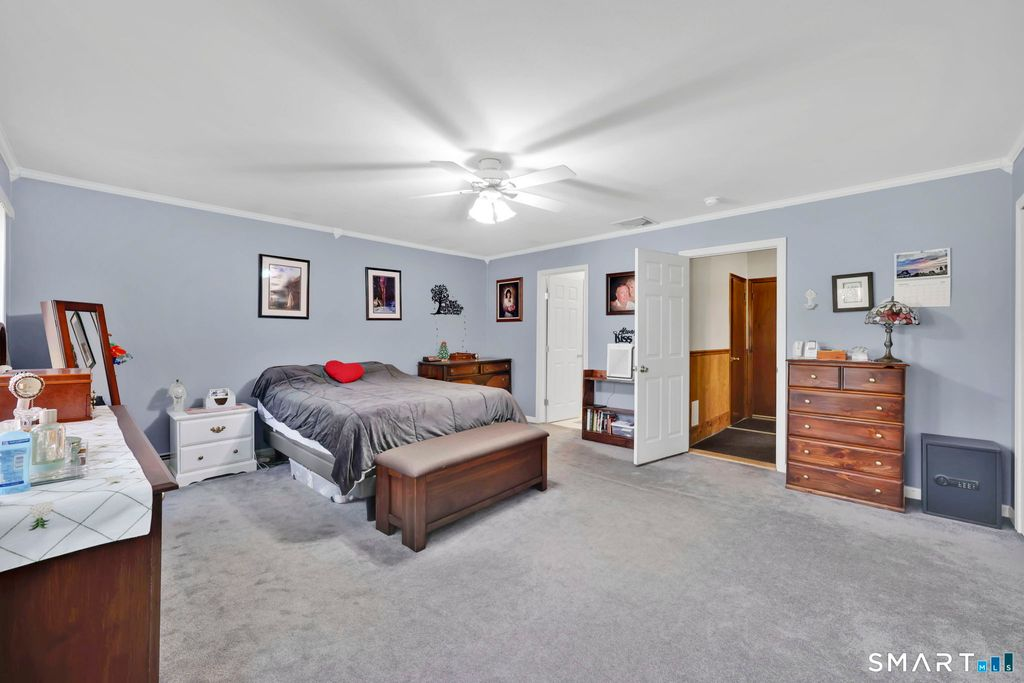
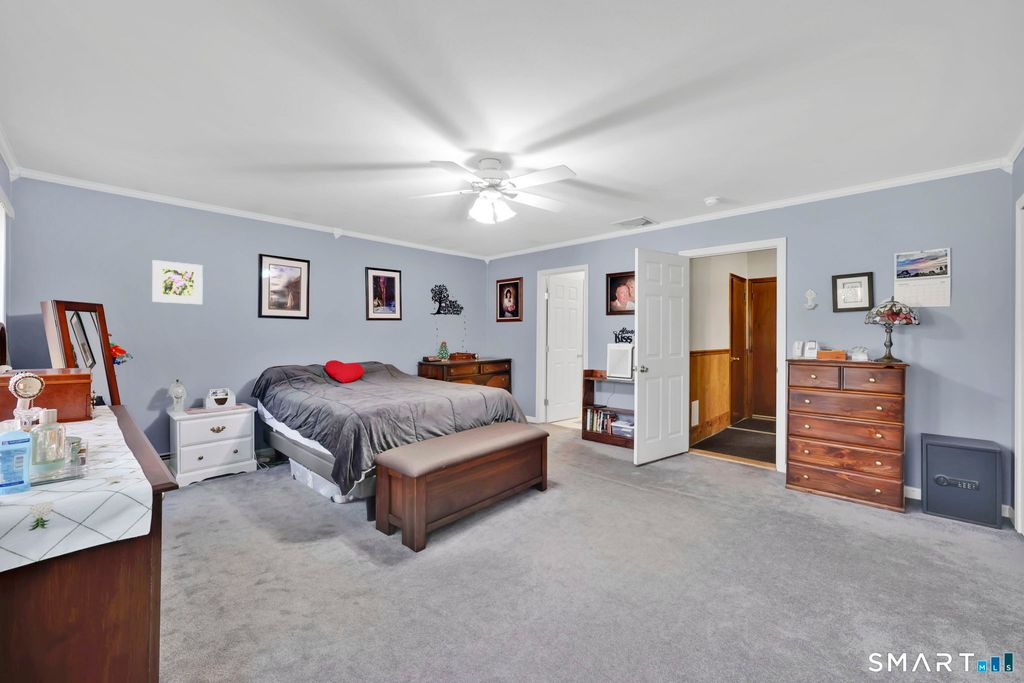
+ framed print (178, 282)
